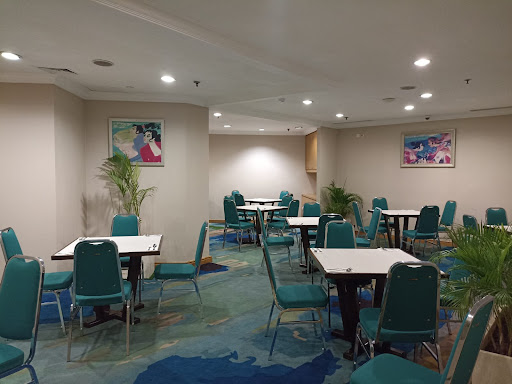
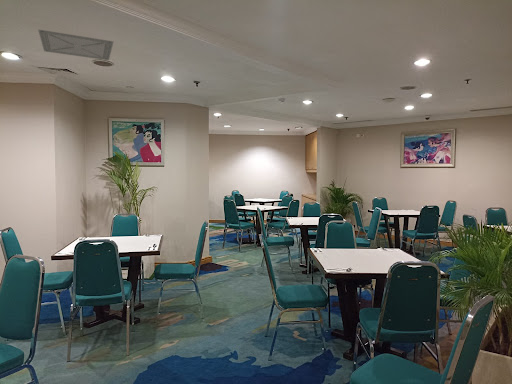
+ ceiling vent (77, 46)
